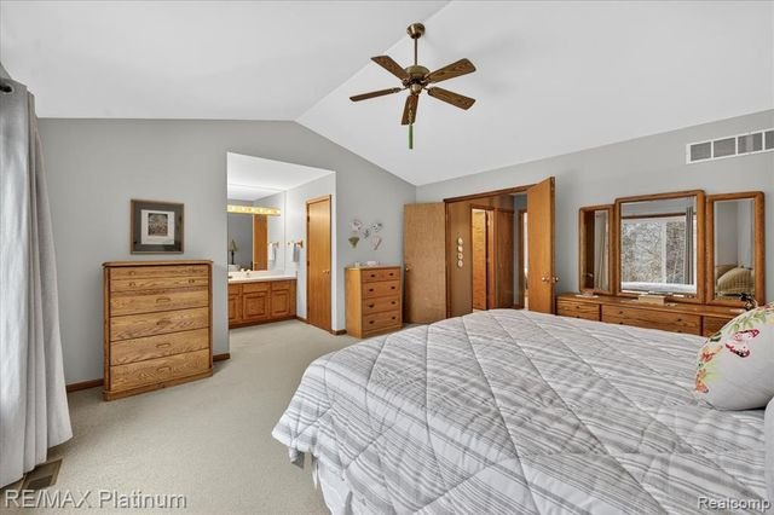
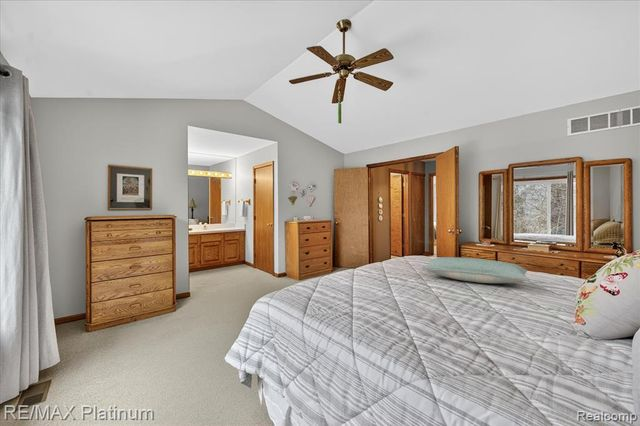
+ pillow (472, 269)
